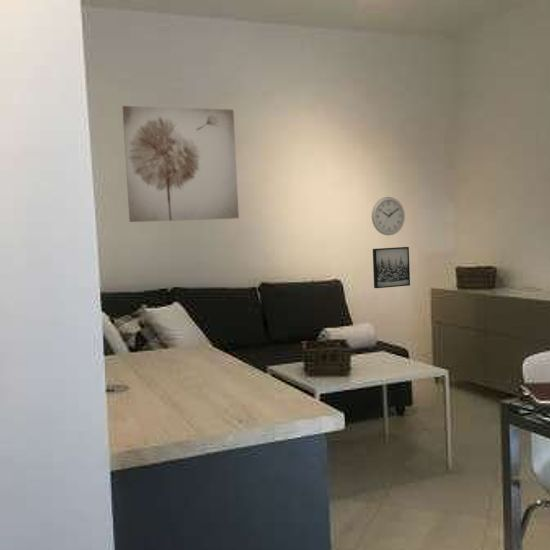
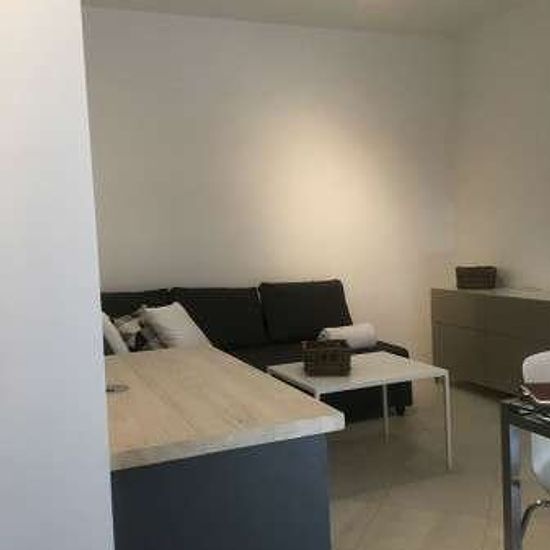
- wall clock (388, 216)
- wall art (391, 267)
- wall art (182, 164)
